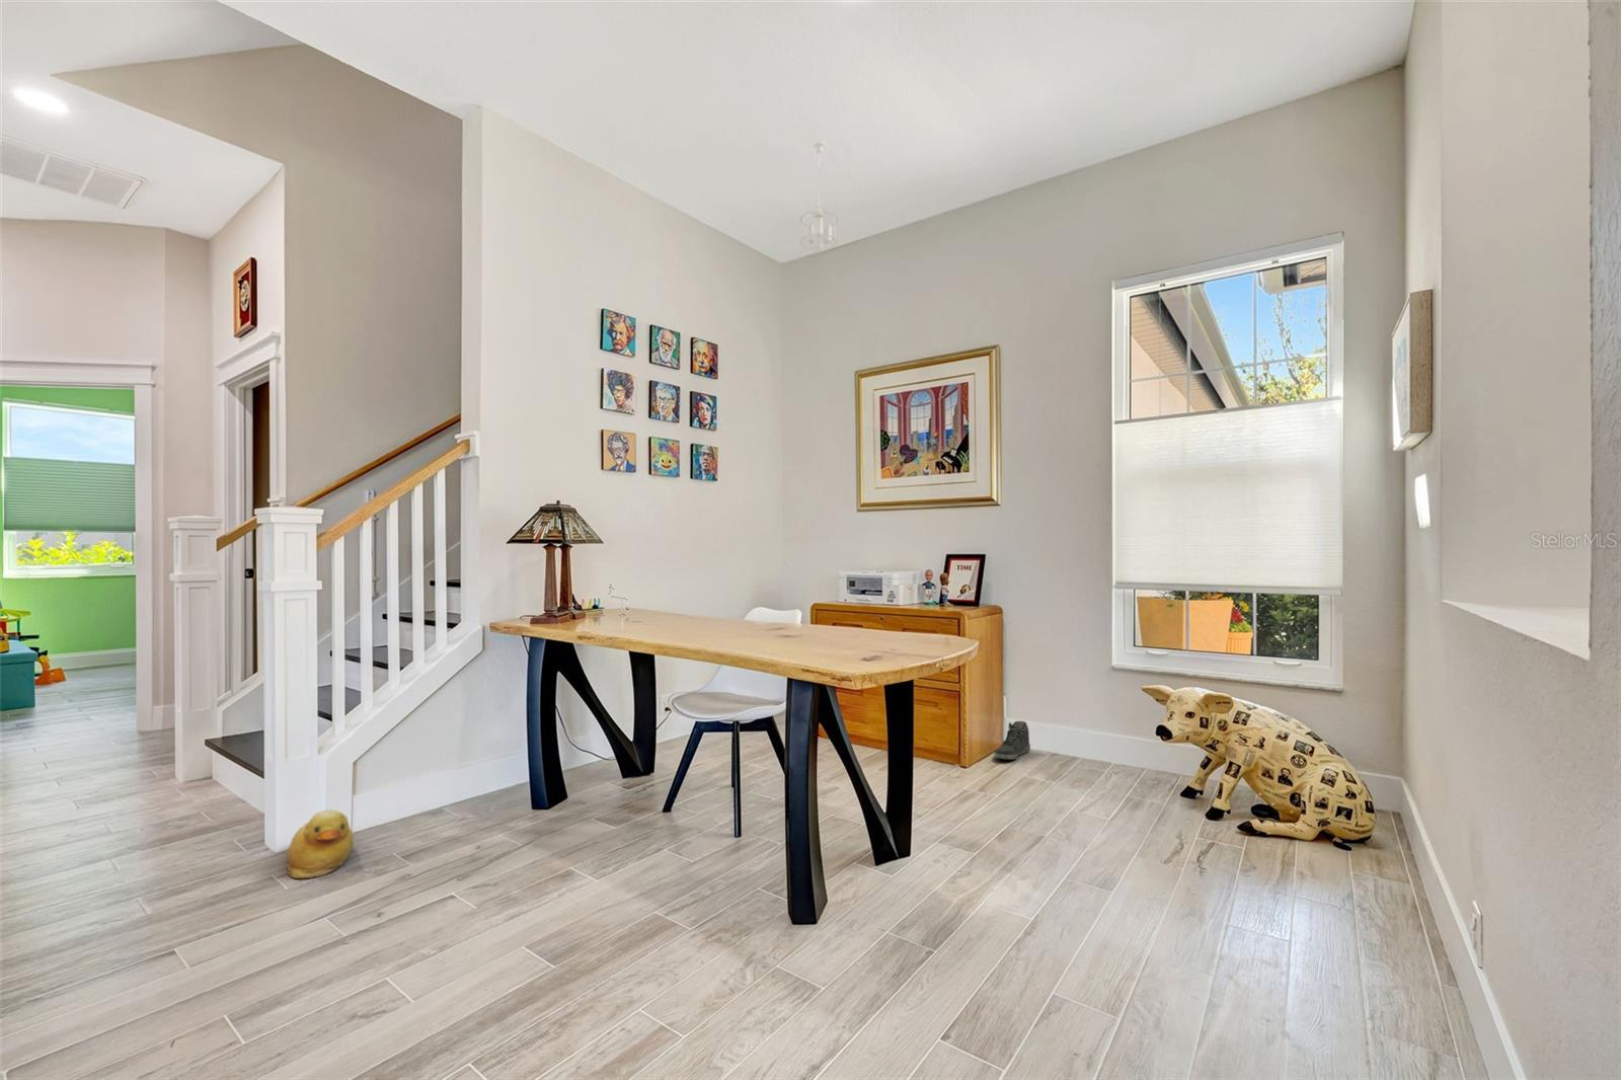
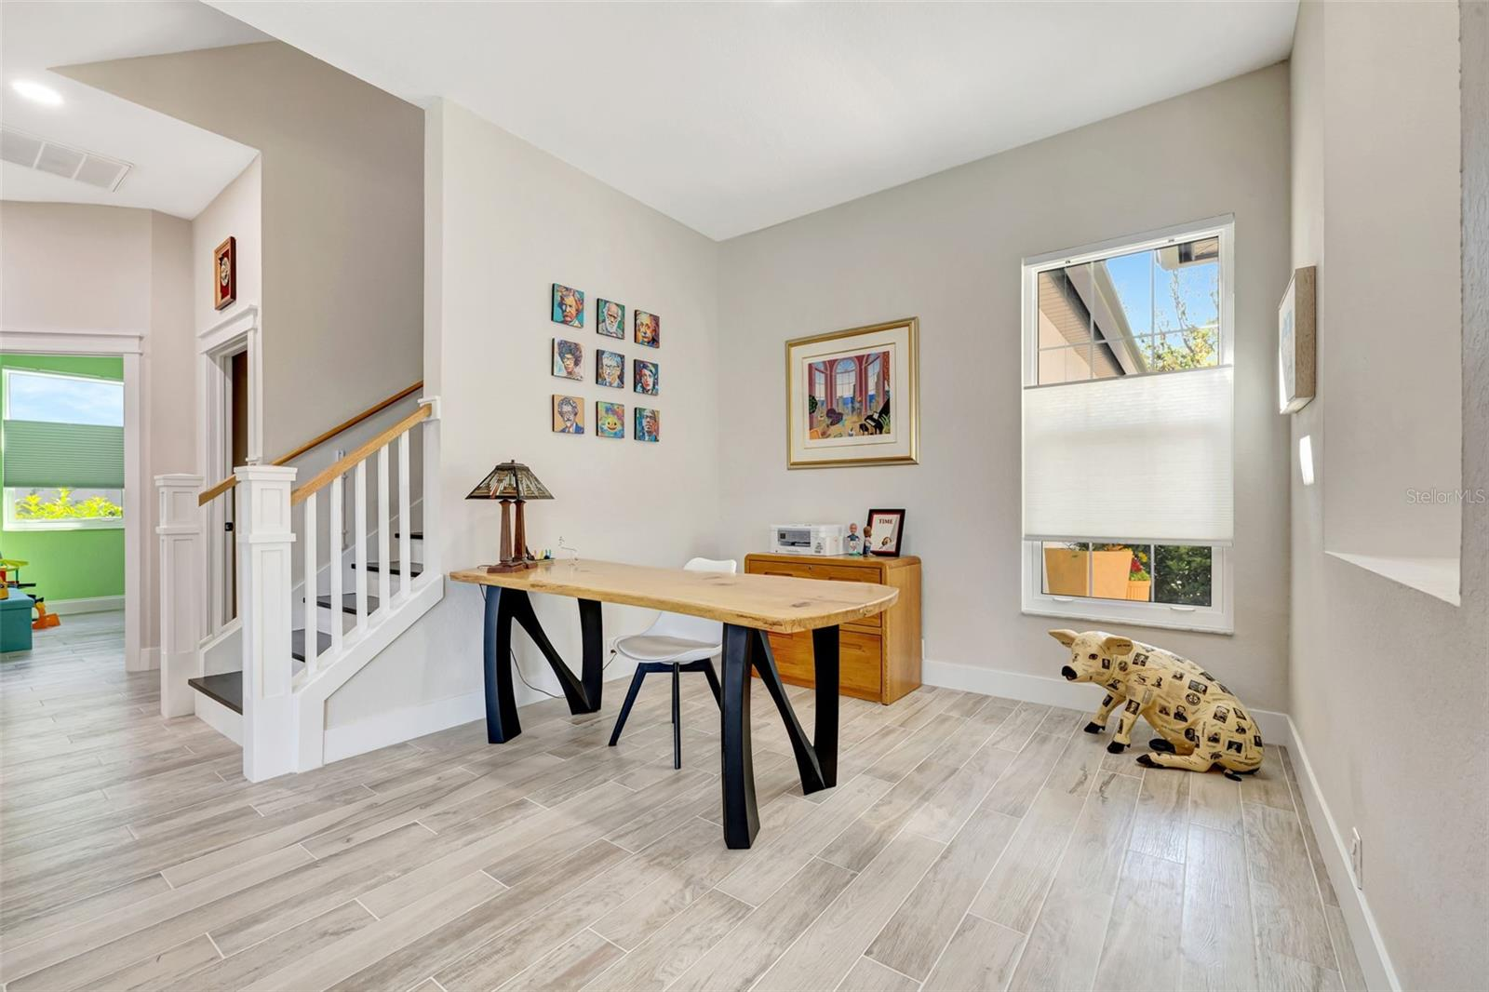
- sneaker (1011, 739)
- pendant light (818, 200)
- rubber duck (318, 830)
